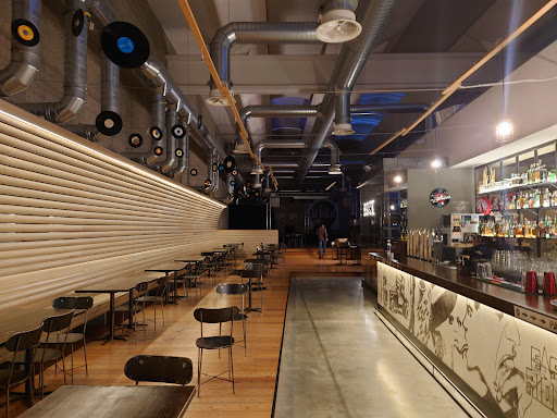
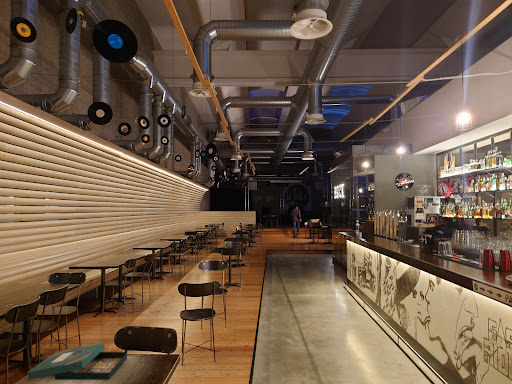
+ board game (80, 359)
